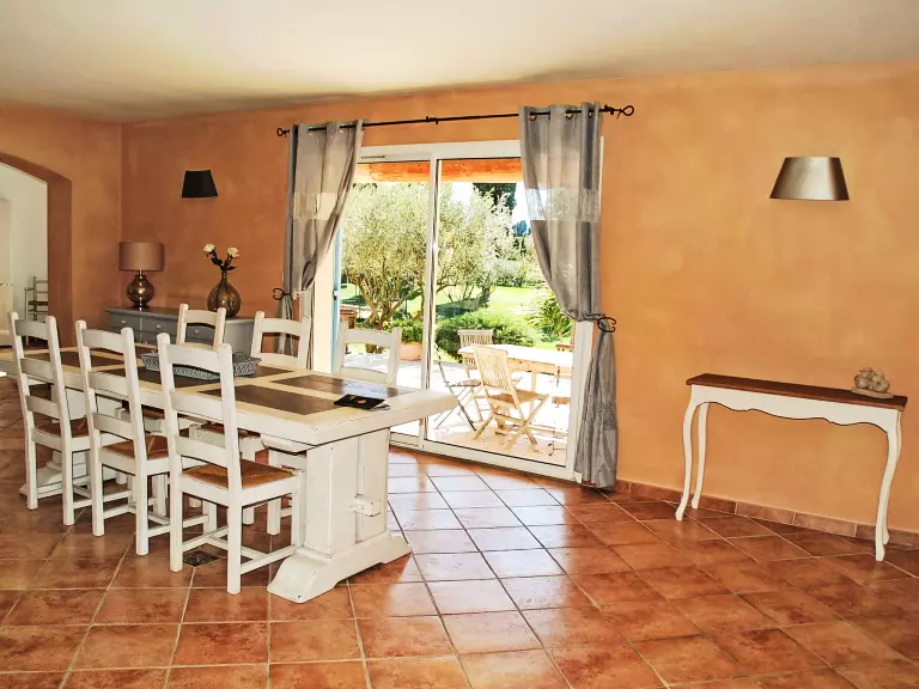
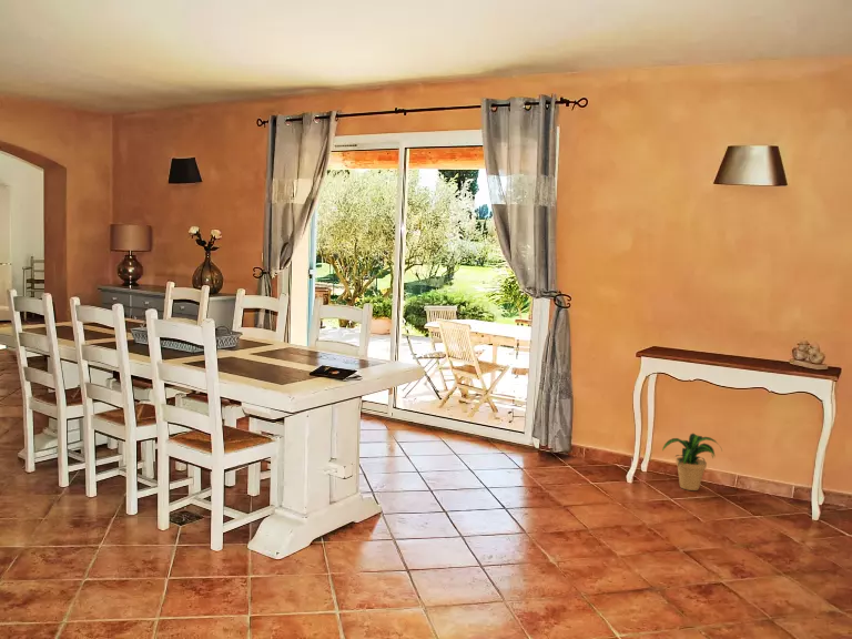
+ potted plant (691, 462)
